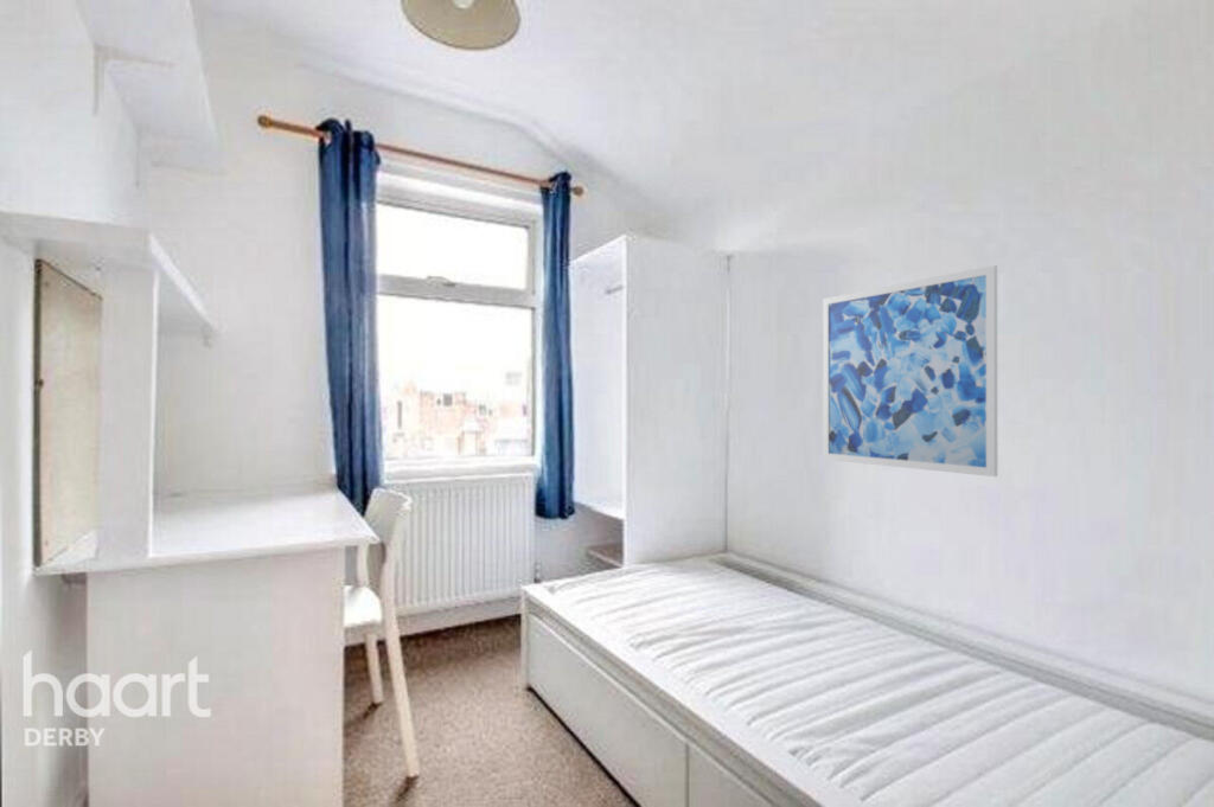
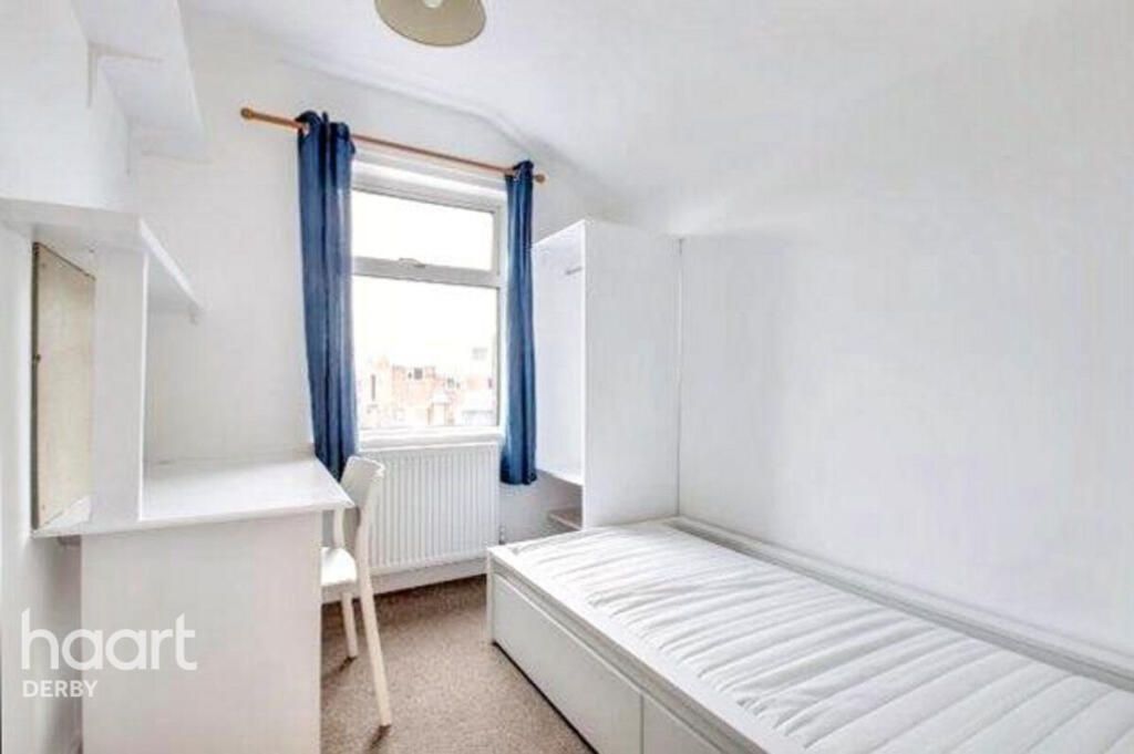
- wall art (897, 374)
